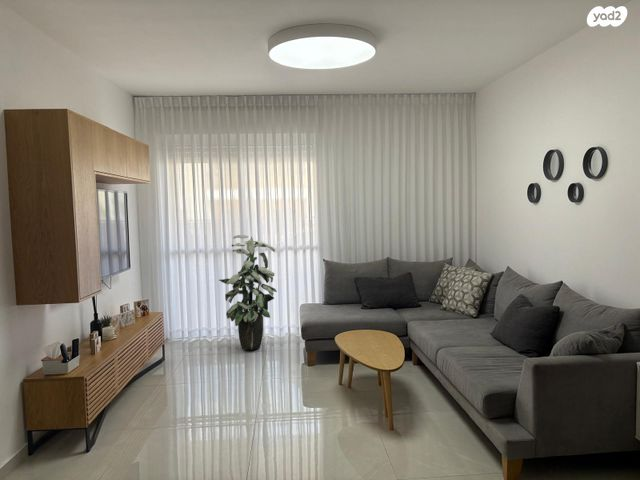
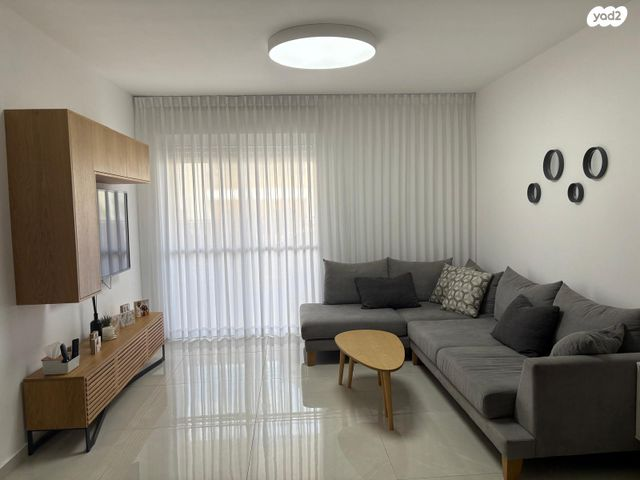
- indoor plant (247, 291)
